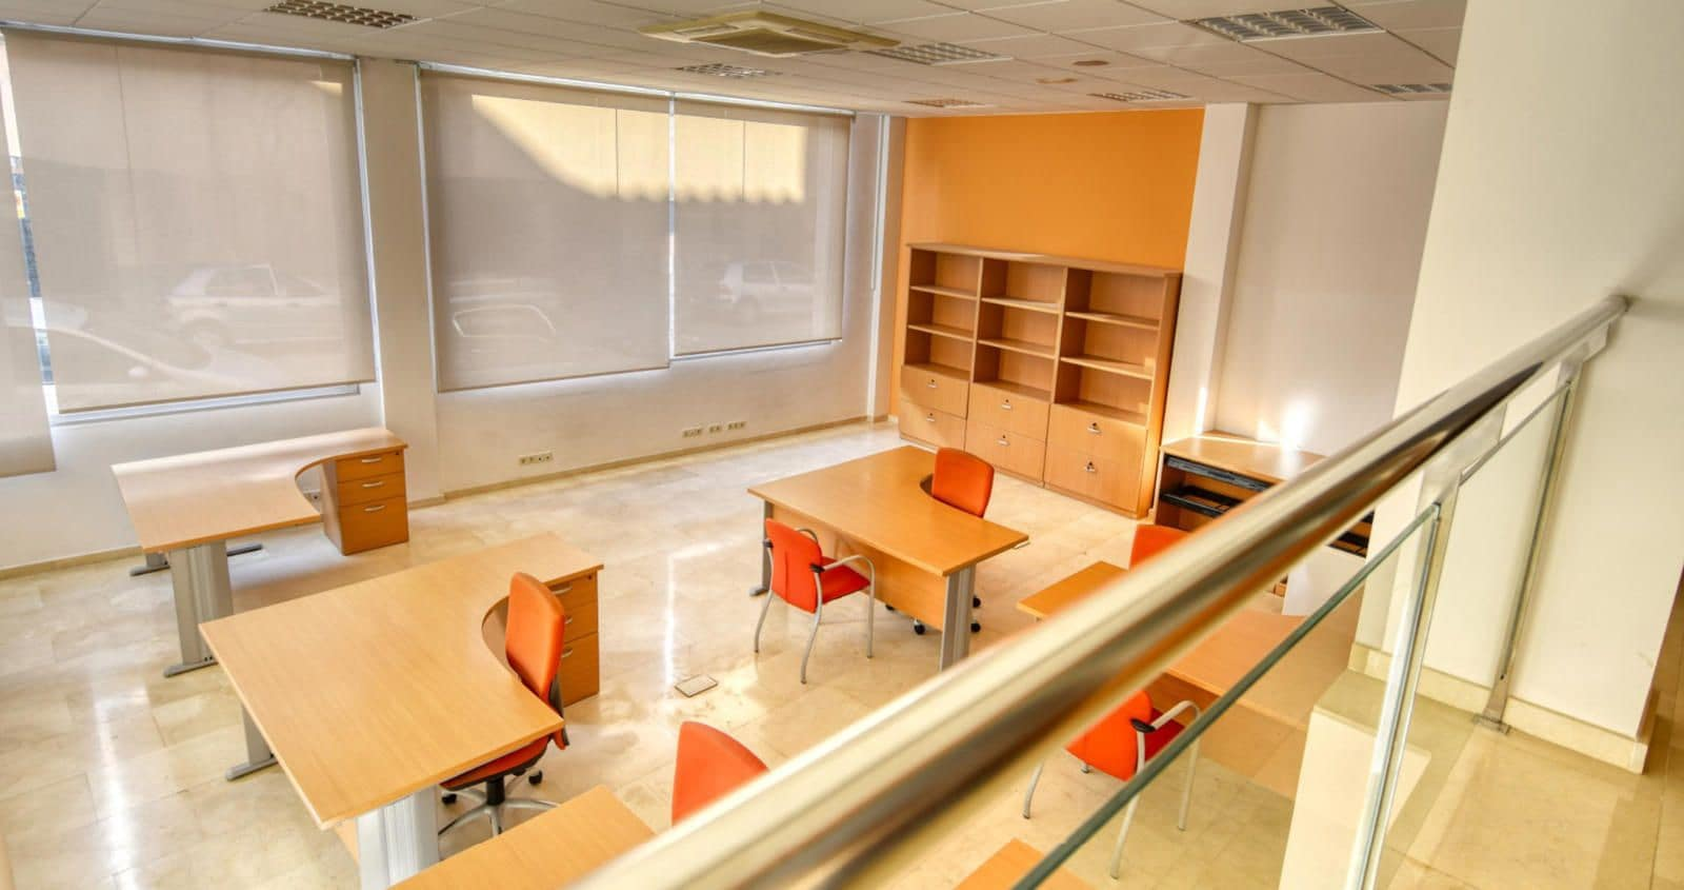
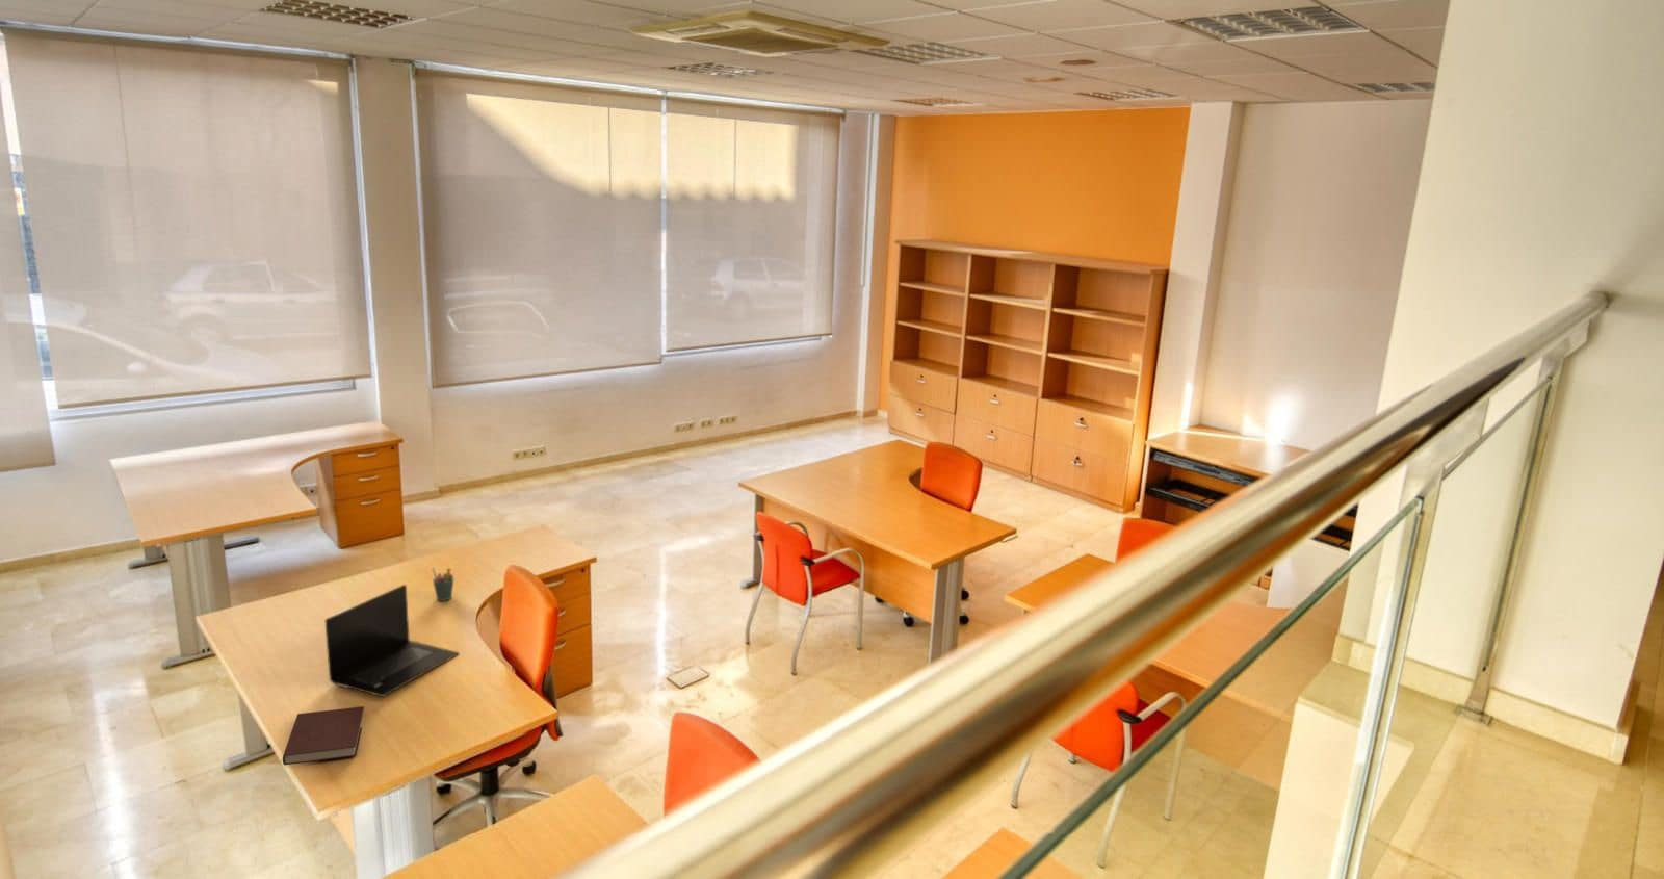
+ laptop (394, 638)
+ notebook (326, 735)
+ pen holder (444, 583)
